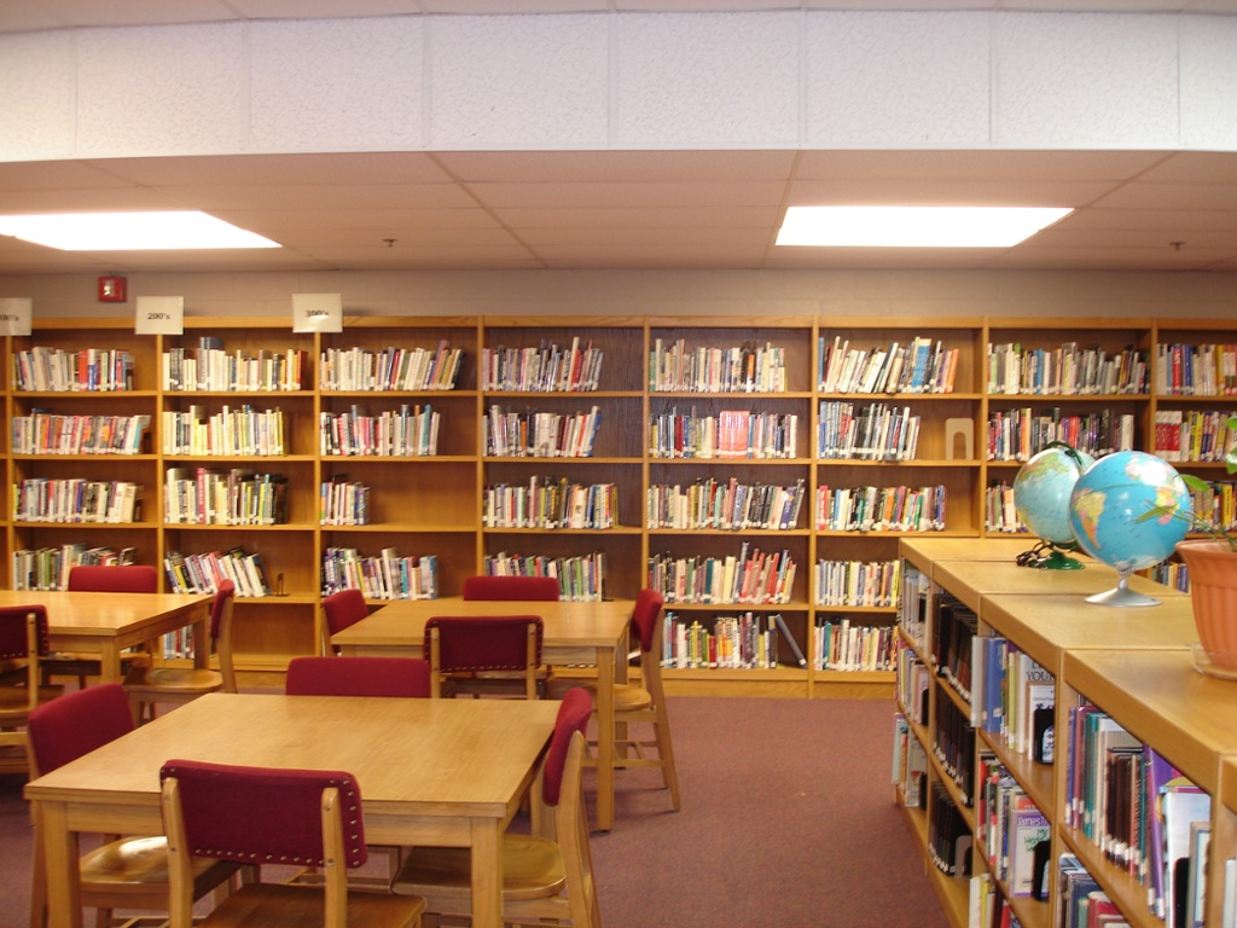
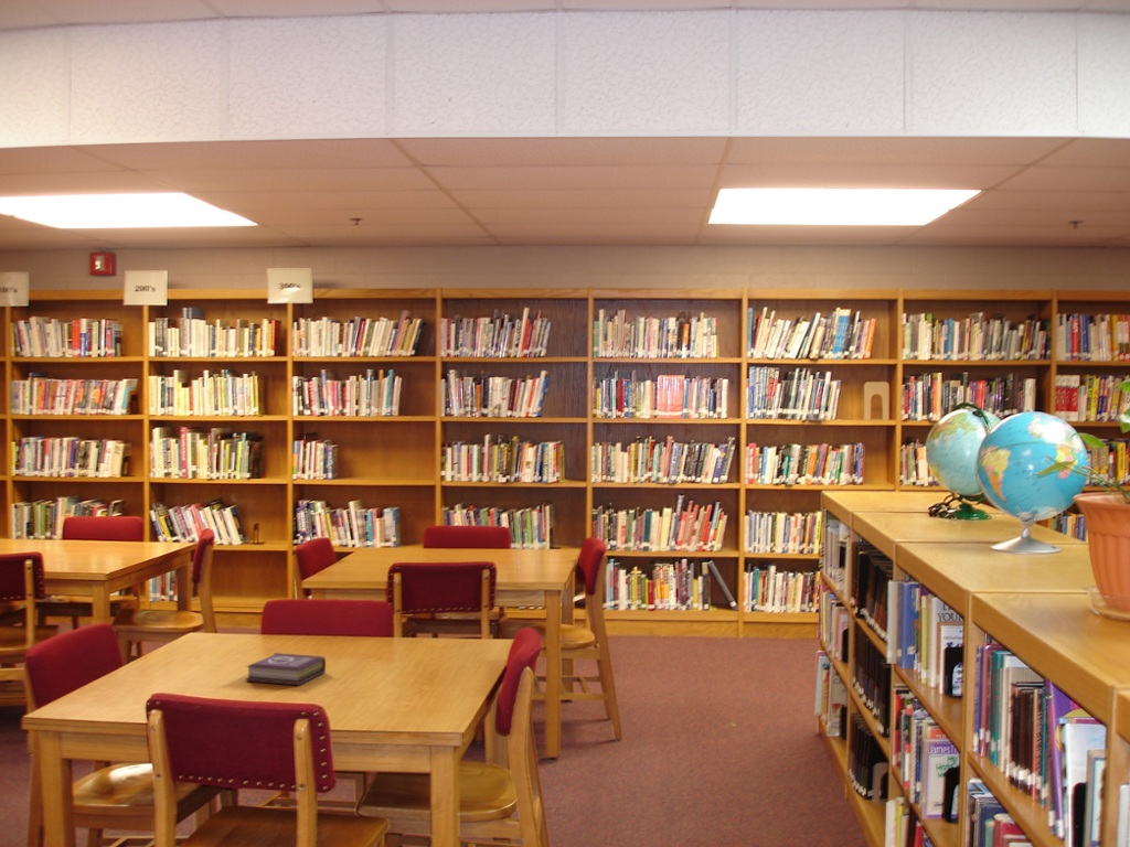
+ book (286, 667)
